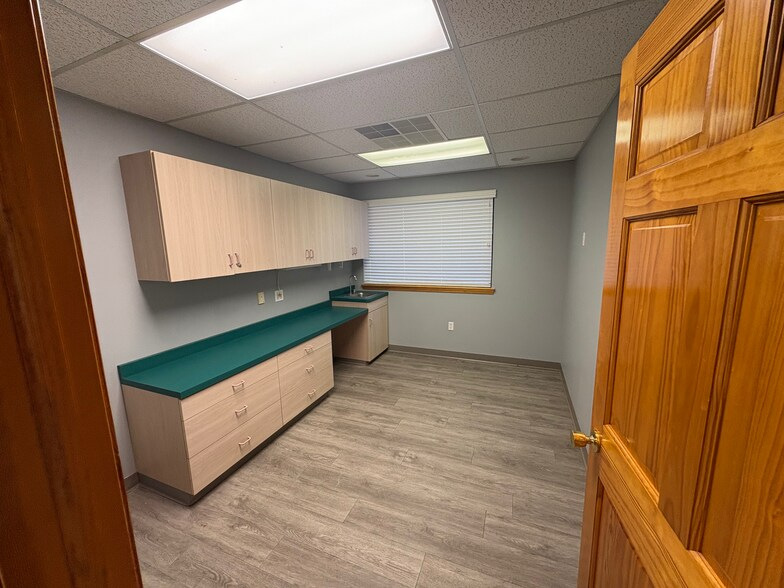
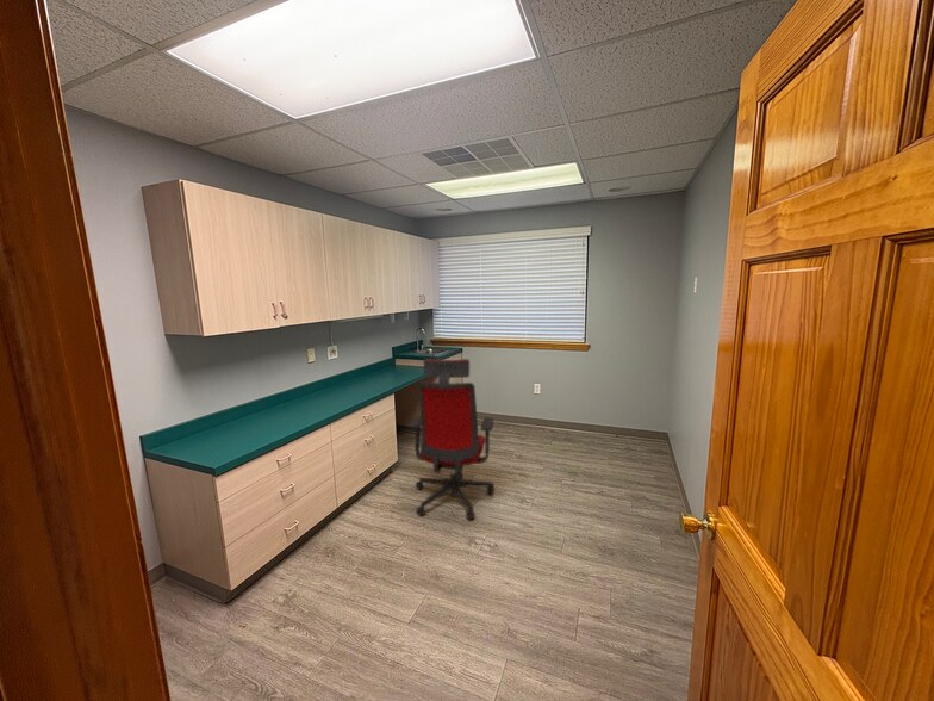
+ office chair (450, 427)
